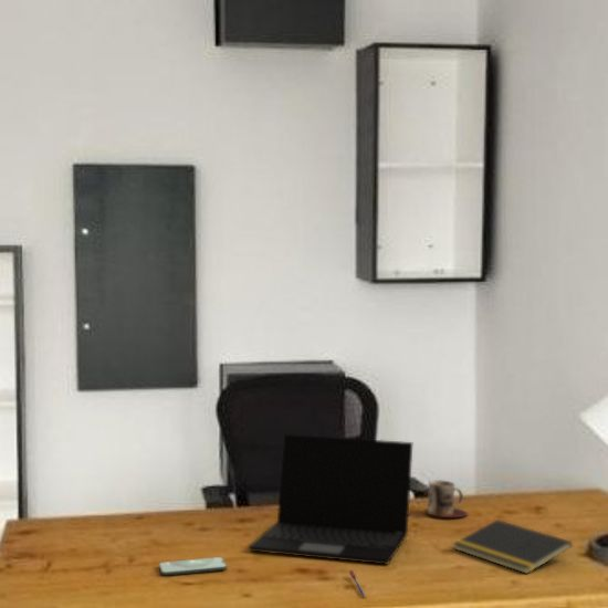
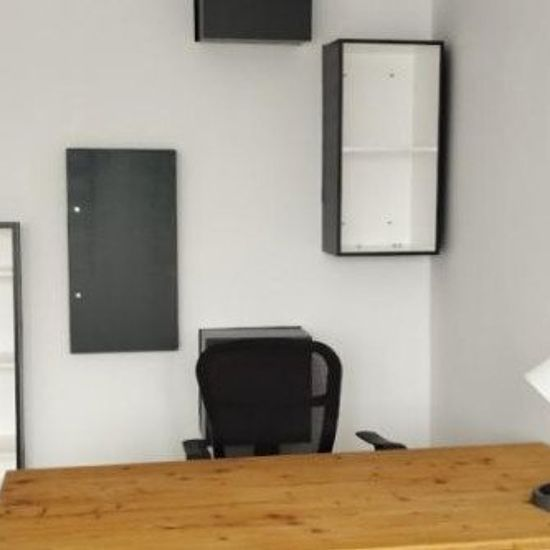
- laptop (333, 494)
- smartphone (192, 566)
- pen (357, 584)
- notepad (511, 545)
- mug (445, 497)
